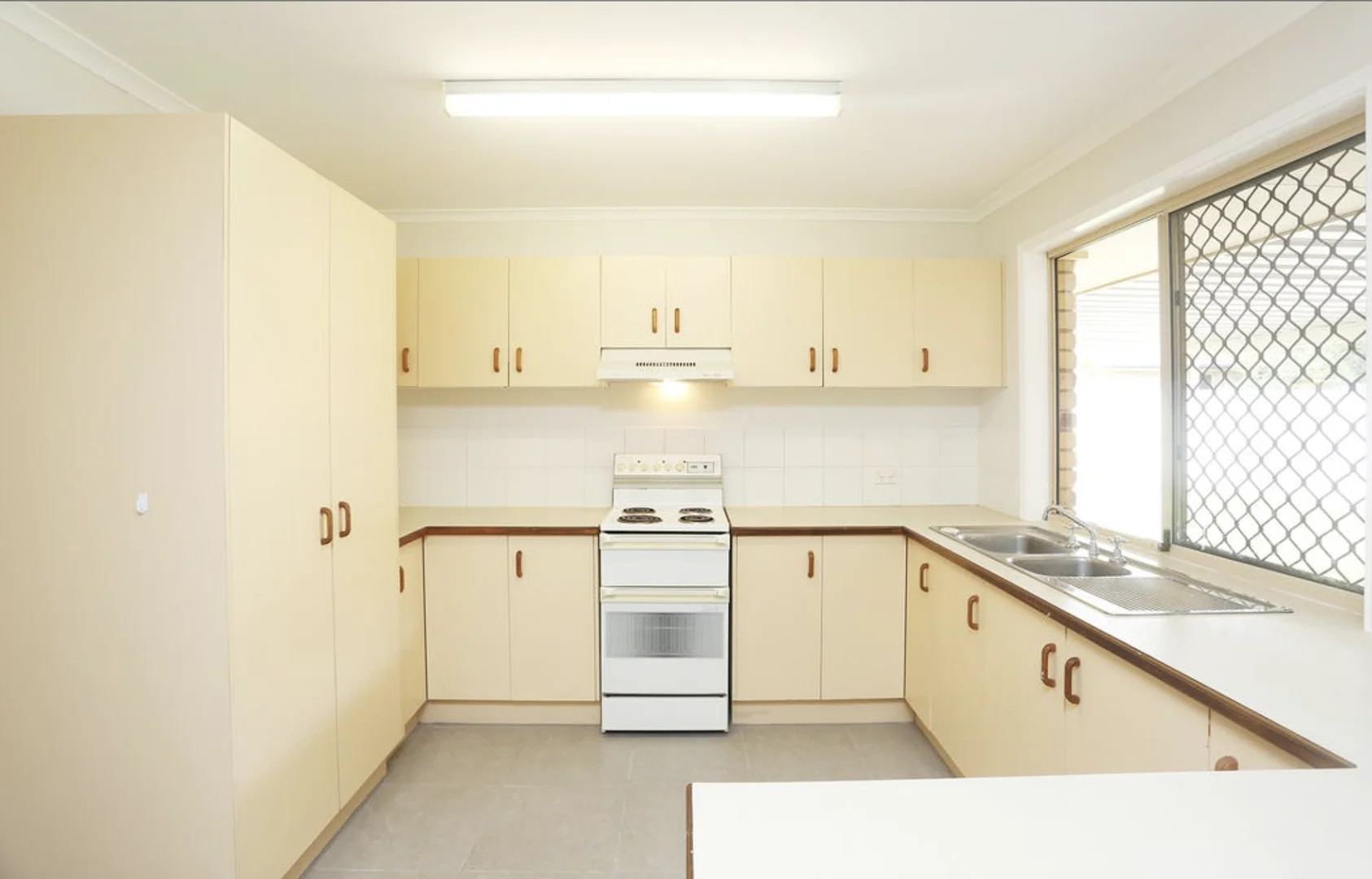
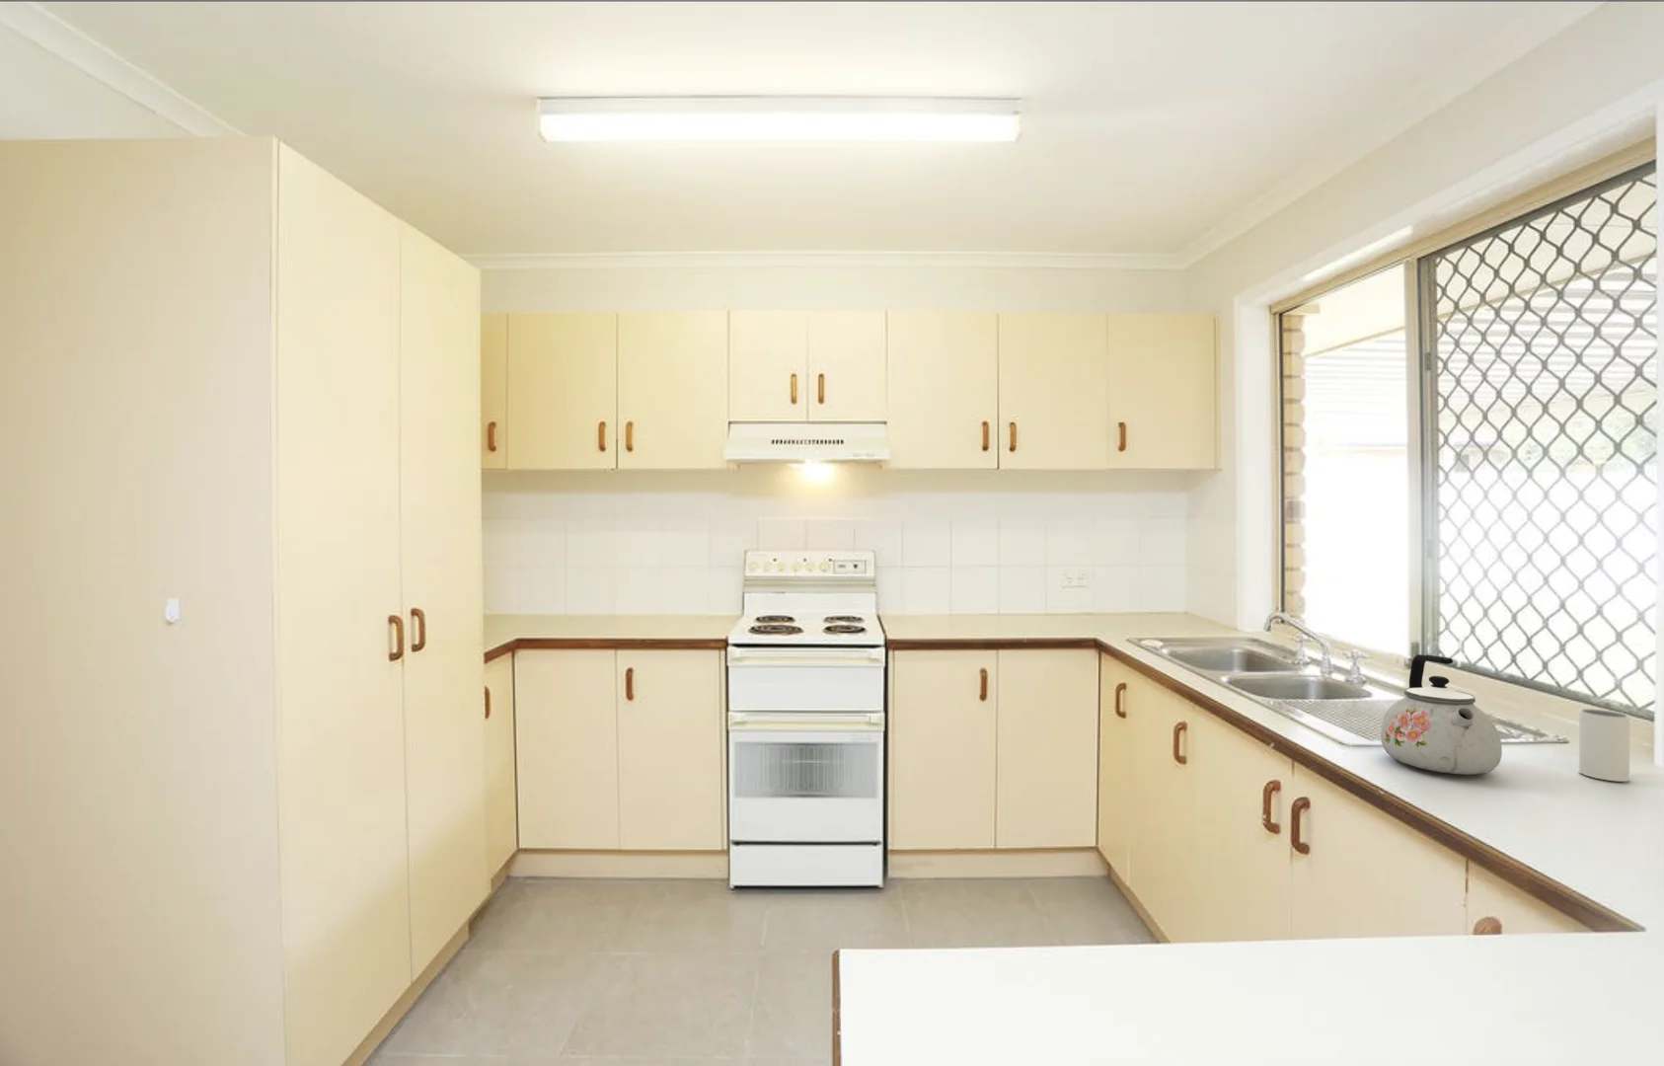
+ mug (1607, 742)
+ kettle (1438, 711)
